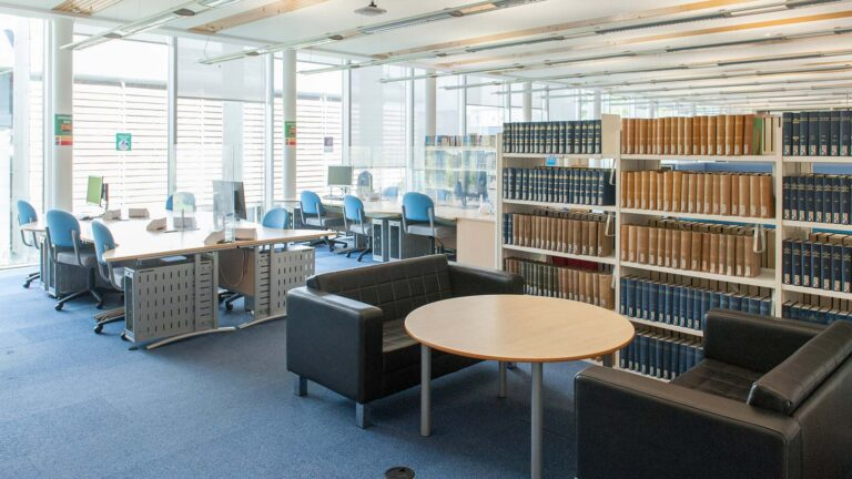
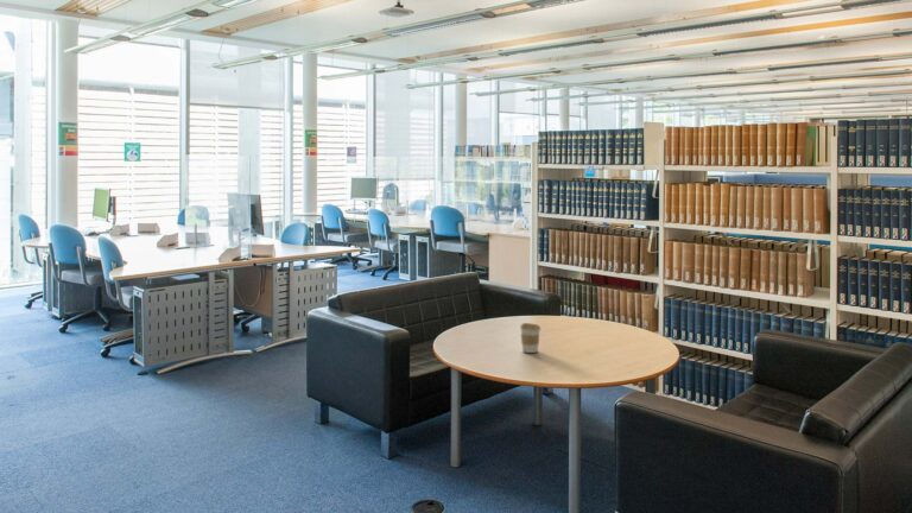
+ coffee cup (530, 337)
